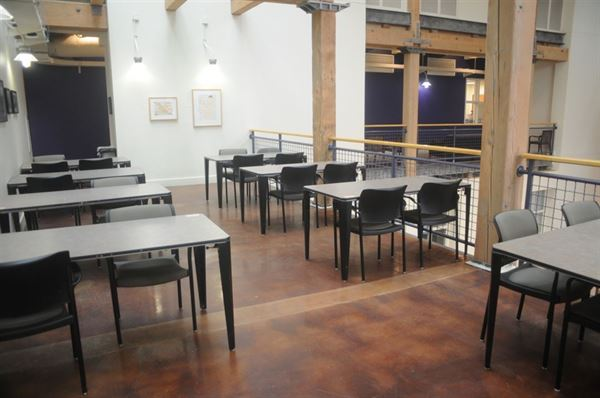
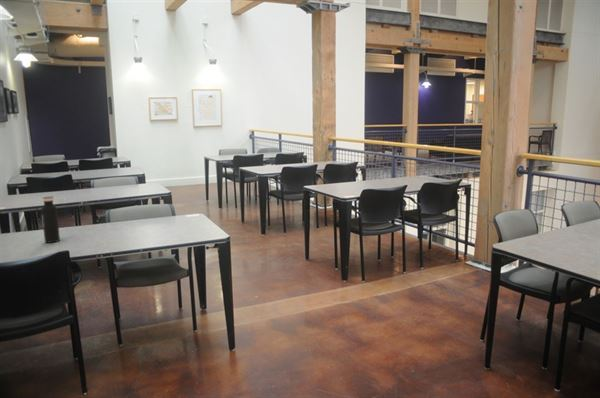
+ water bottle (50, 219)
